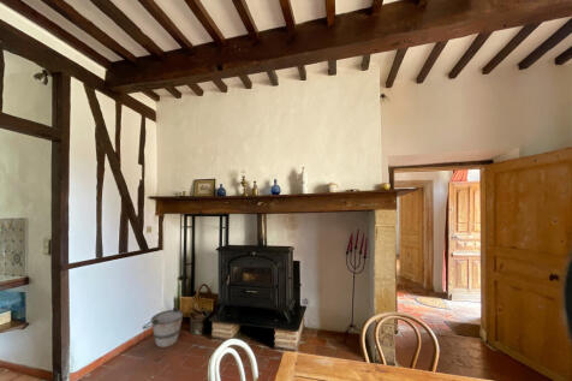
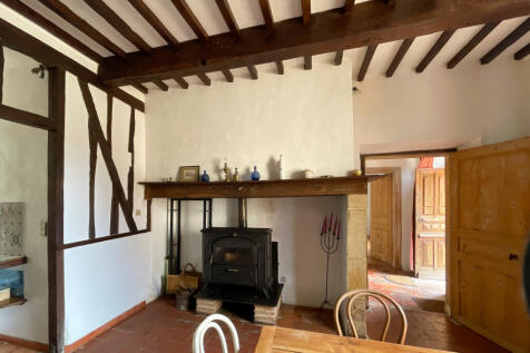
- bucket (163, 326)
